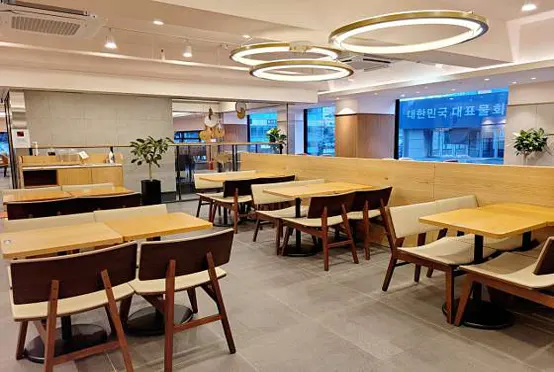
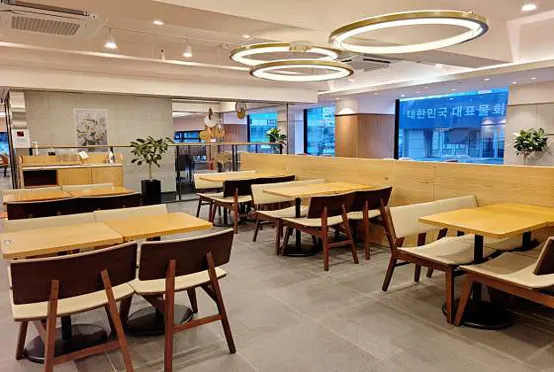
+ wall art (91, 131)
